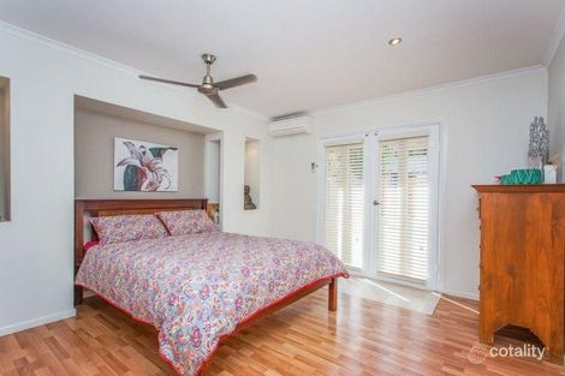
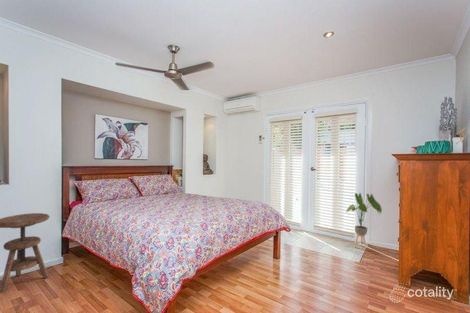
+ house plant (363, 220)
+ side table (22, 249)
